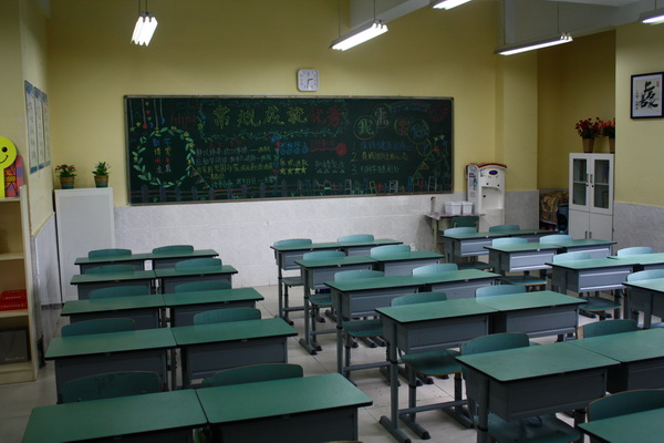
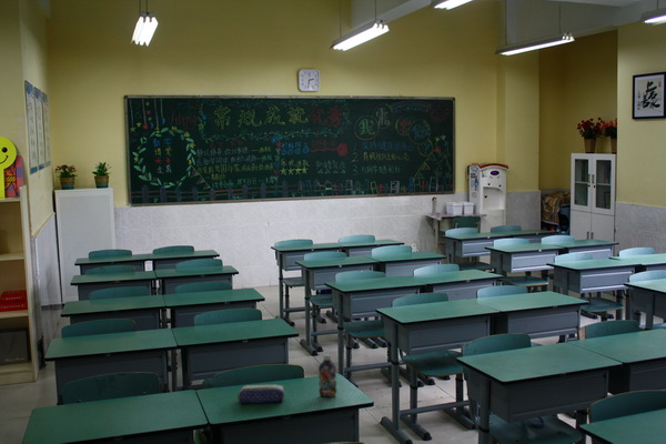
+ bottle (327, 375)
+ pencil case (261, 393)
